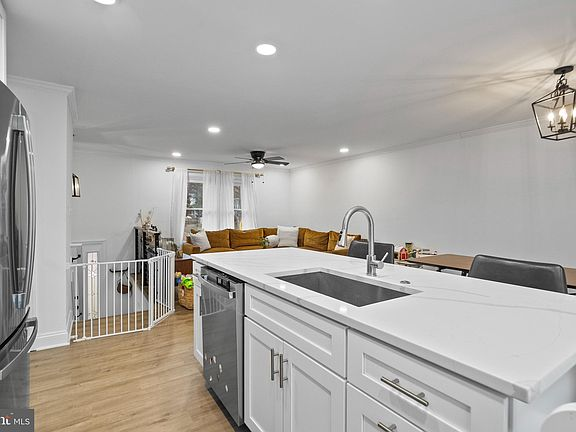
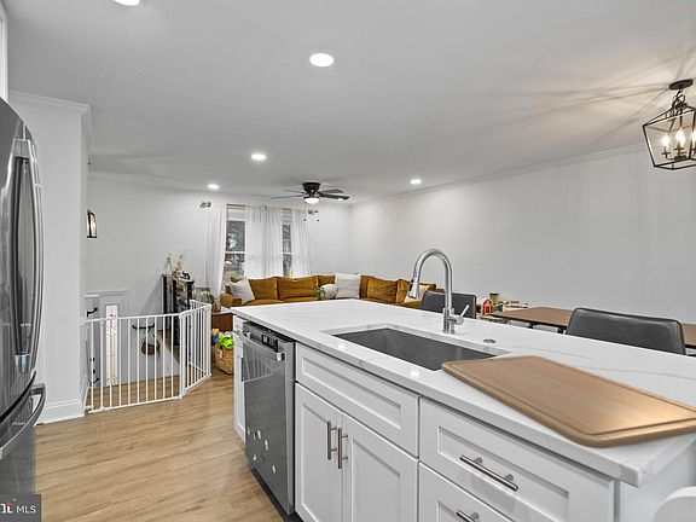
+ chopping board (553, 387)
